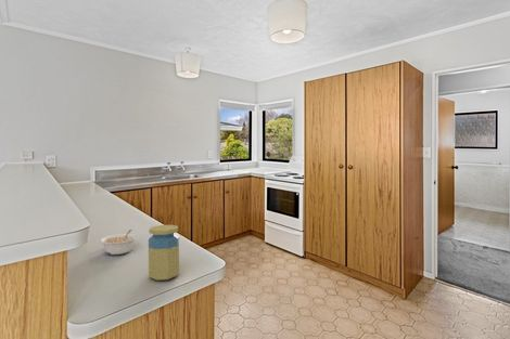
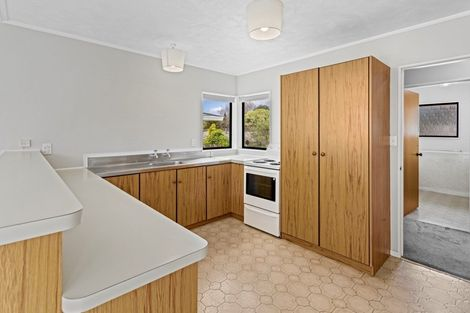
- legume (118, 243)
- jar (164, 251)
